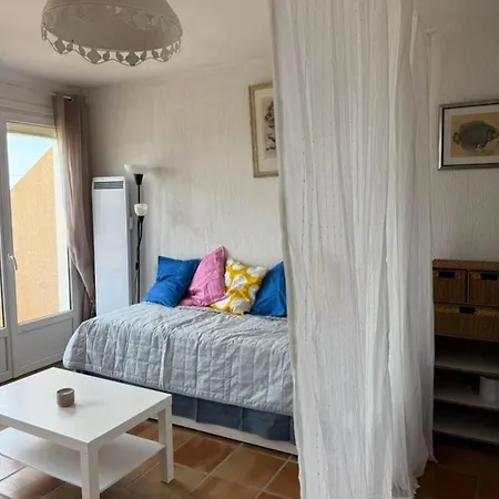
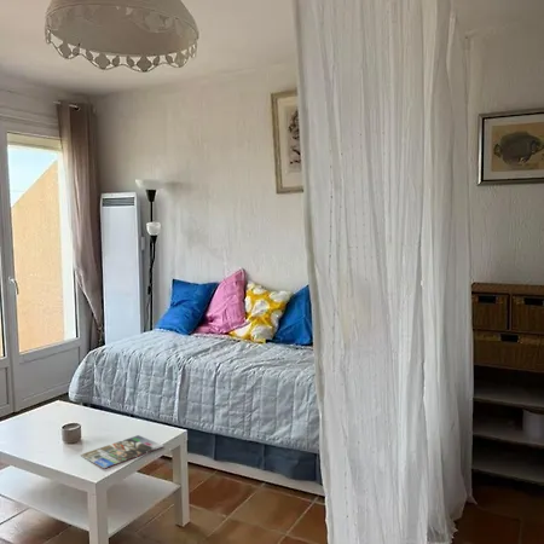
+ magazine (122, 450)
